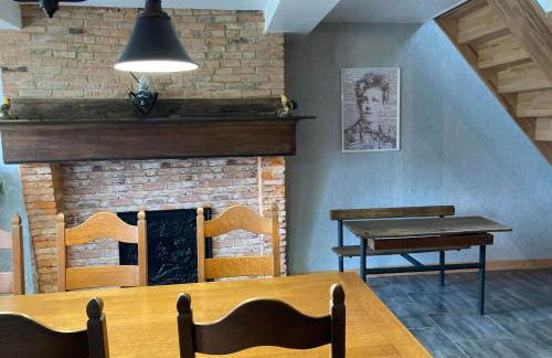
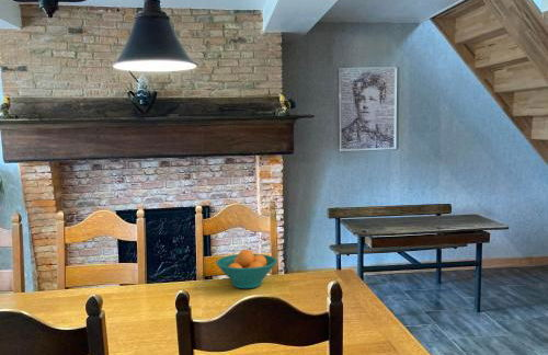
+ fruit bowl (247, 266)
